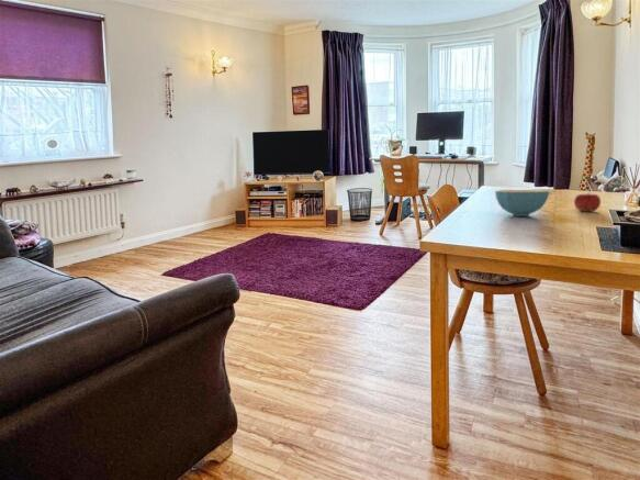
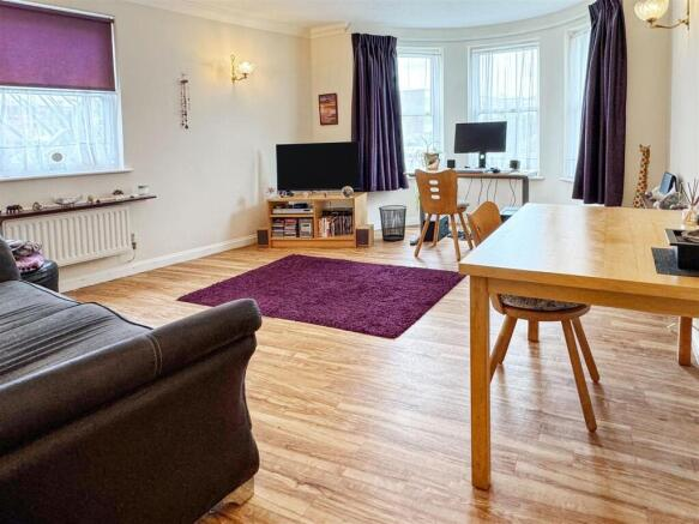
- fruit (586, 201)
- cereal bowl (520, 202)
